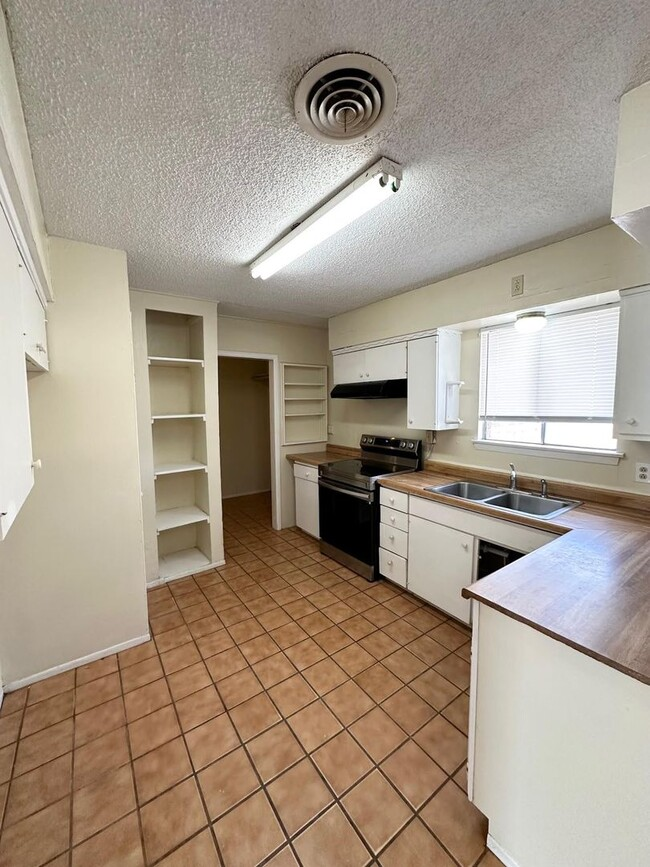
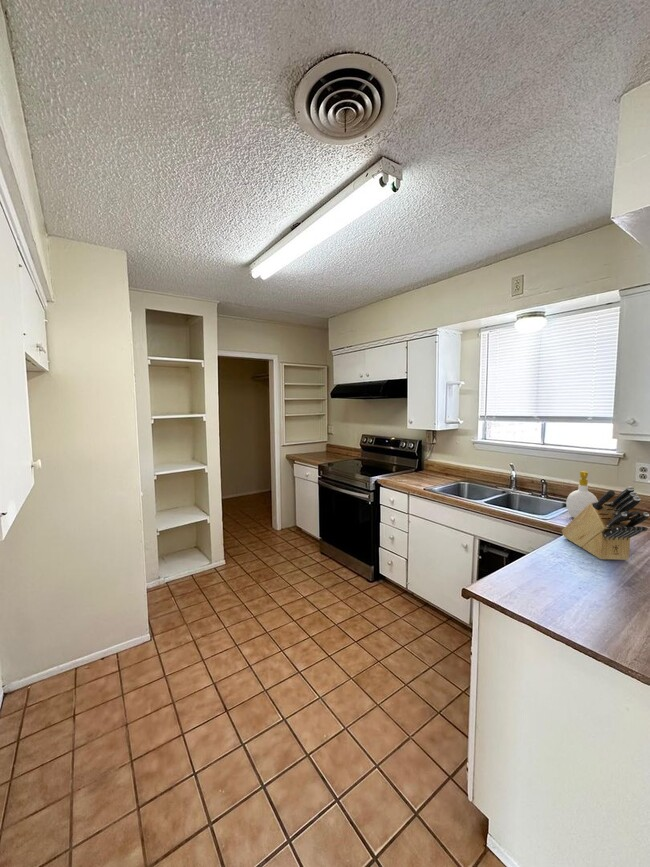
+ knife block (601, 516)
+ soap bottle (582, 495)
